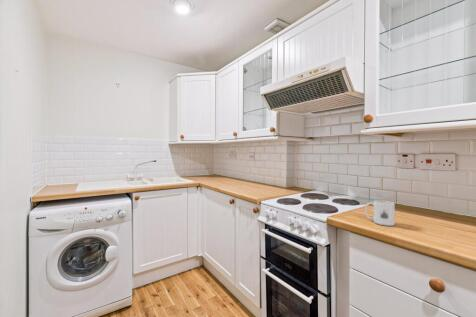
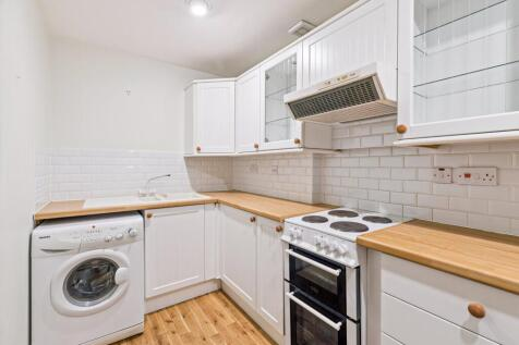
- mug (379, 211)
